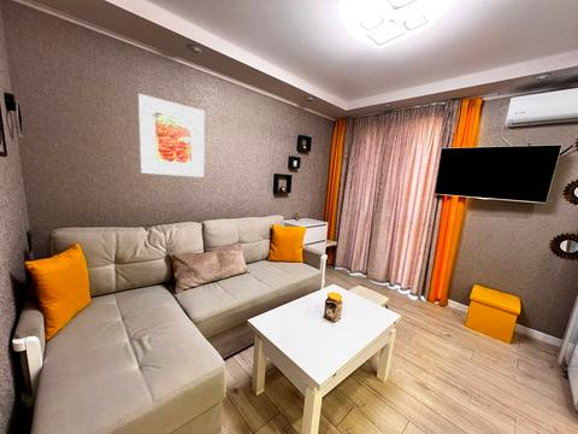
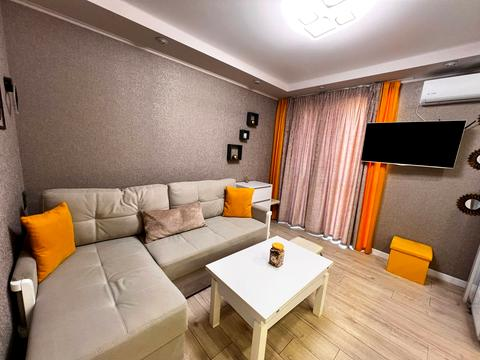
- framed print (175, 140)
